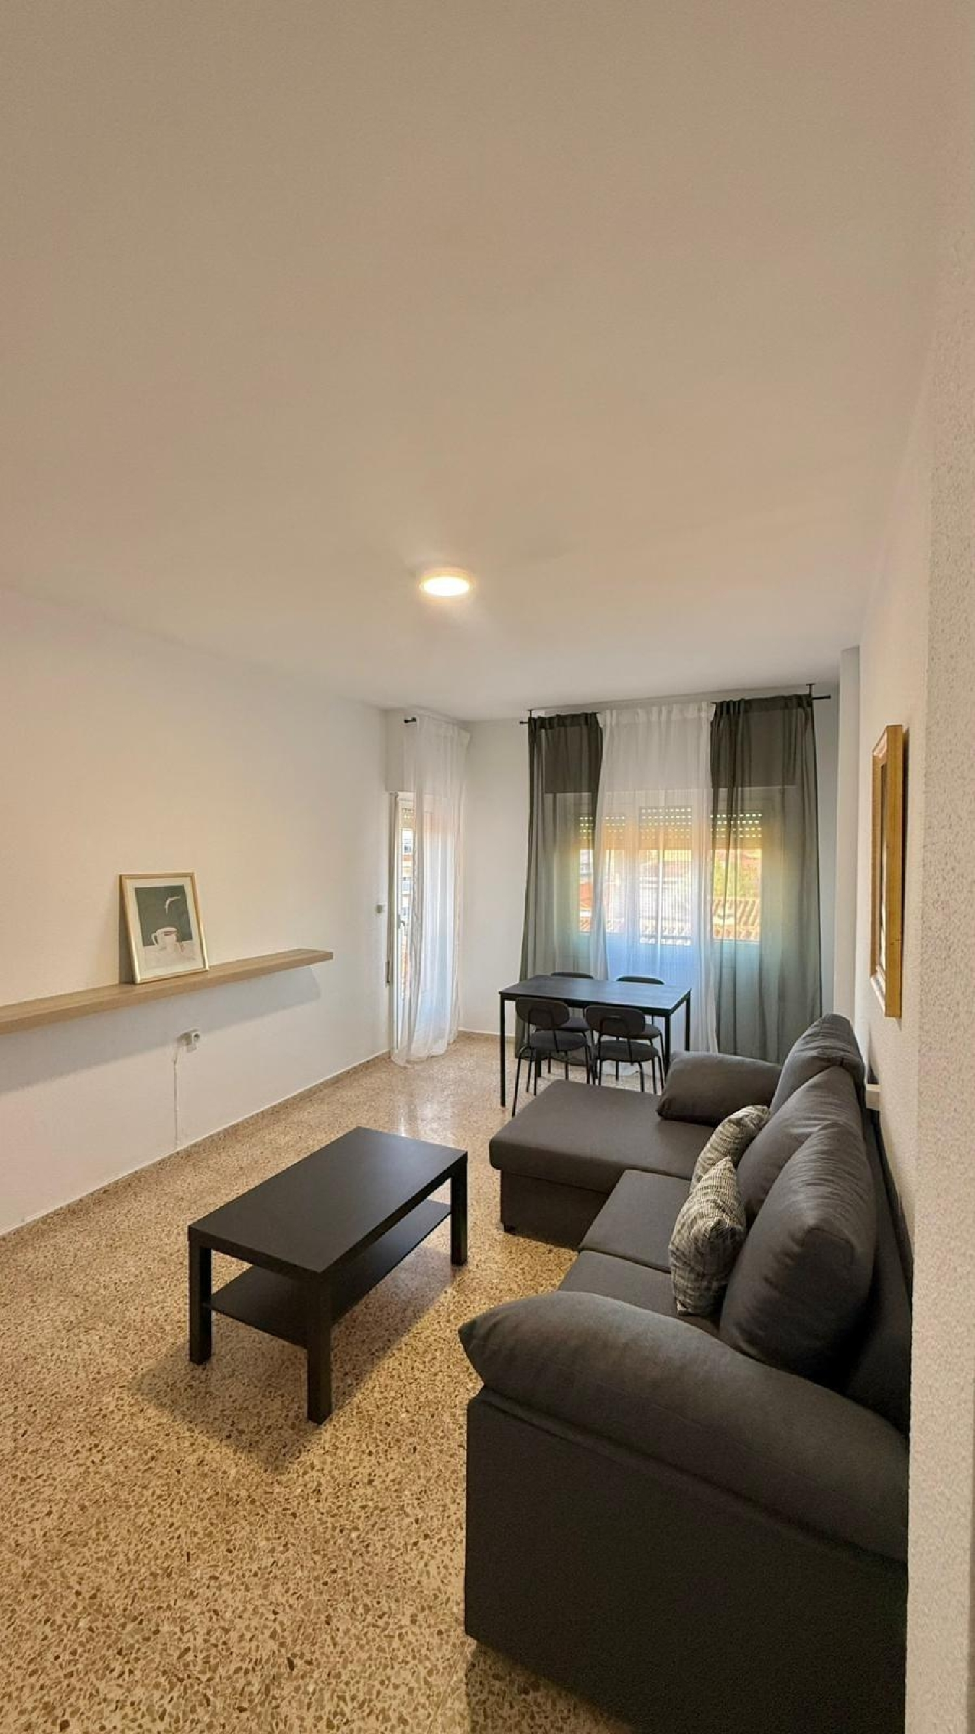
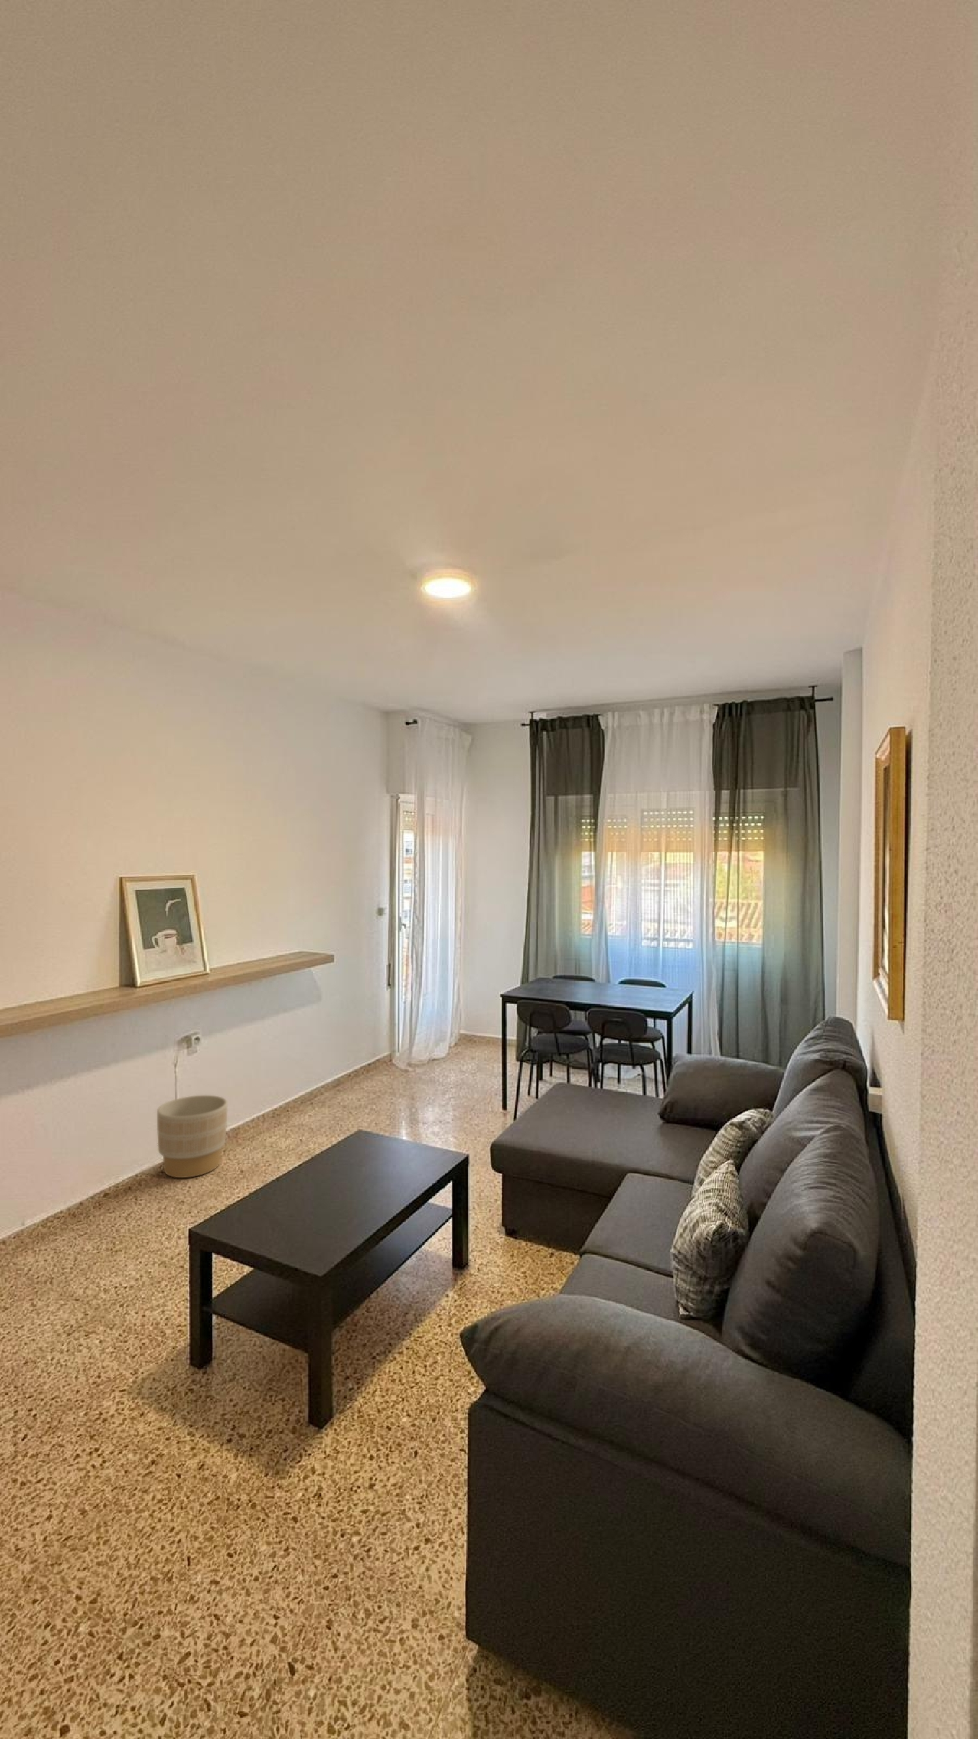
+ planter (192, 1136)
